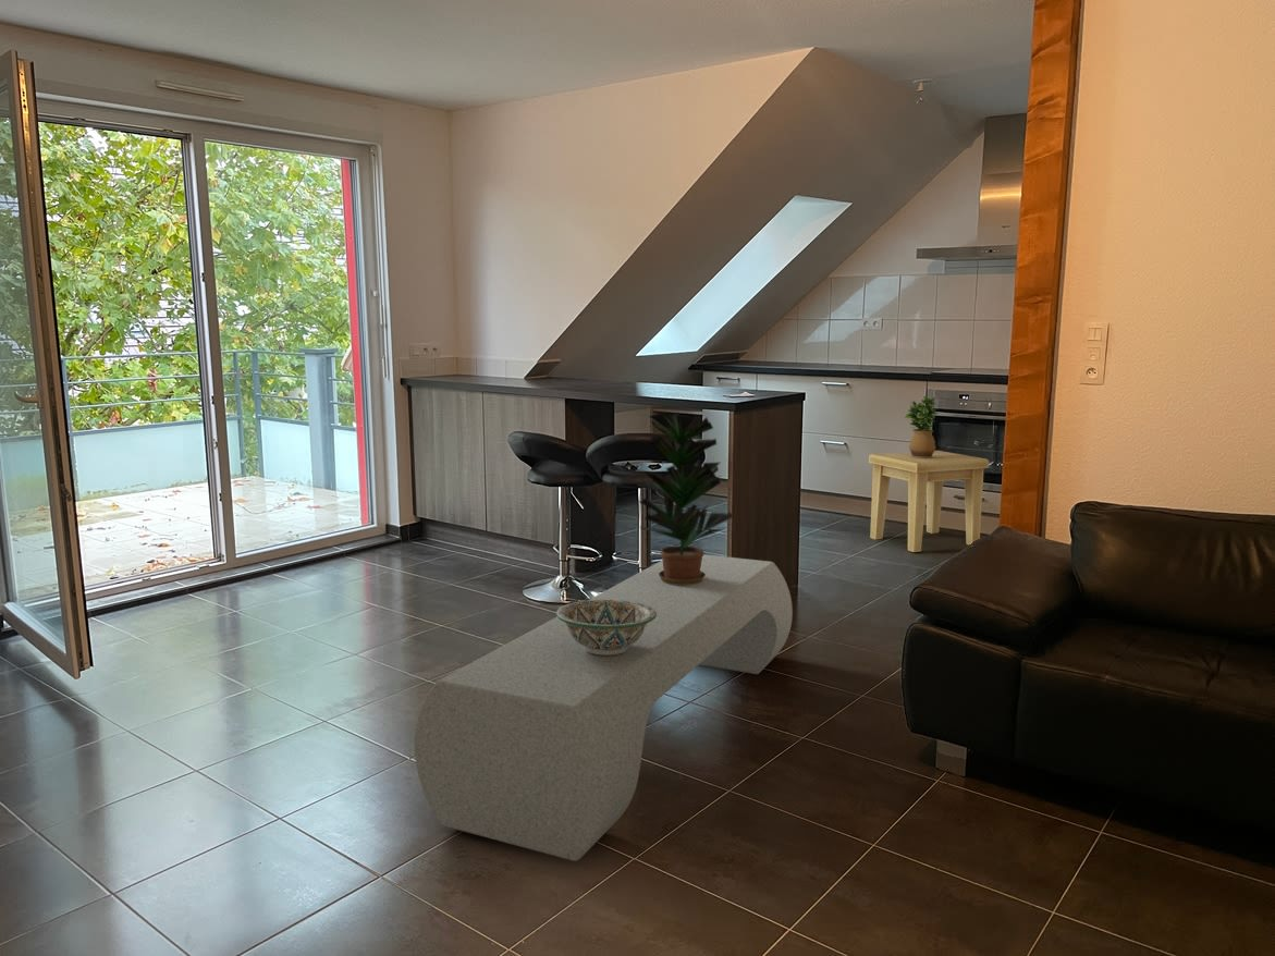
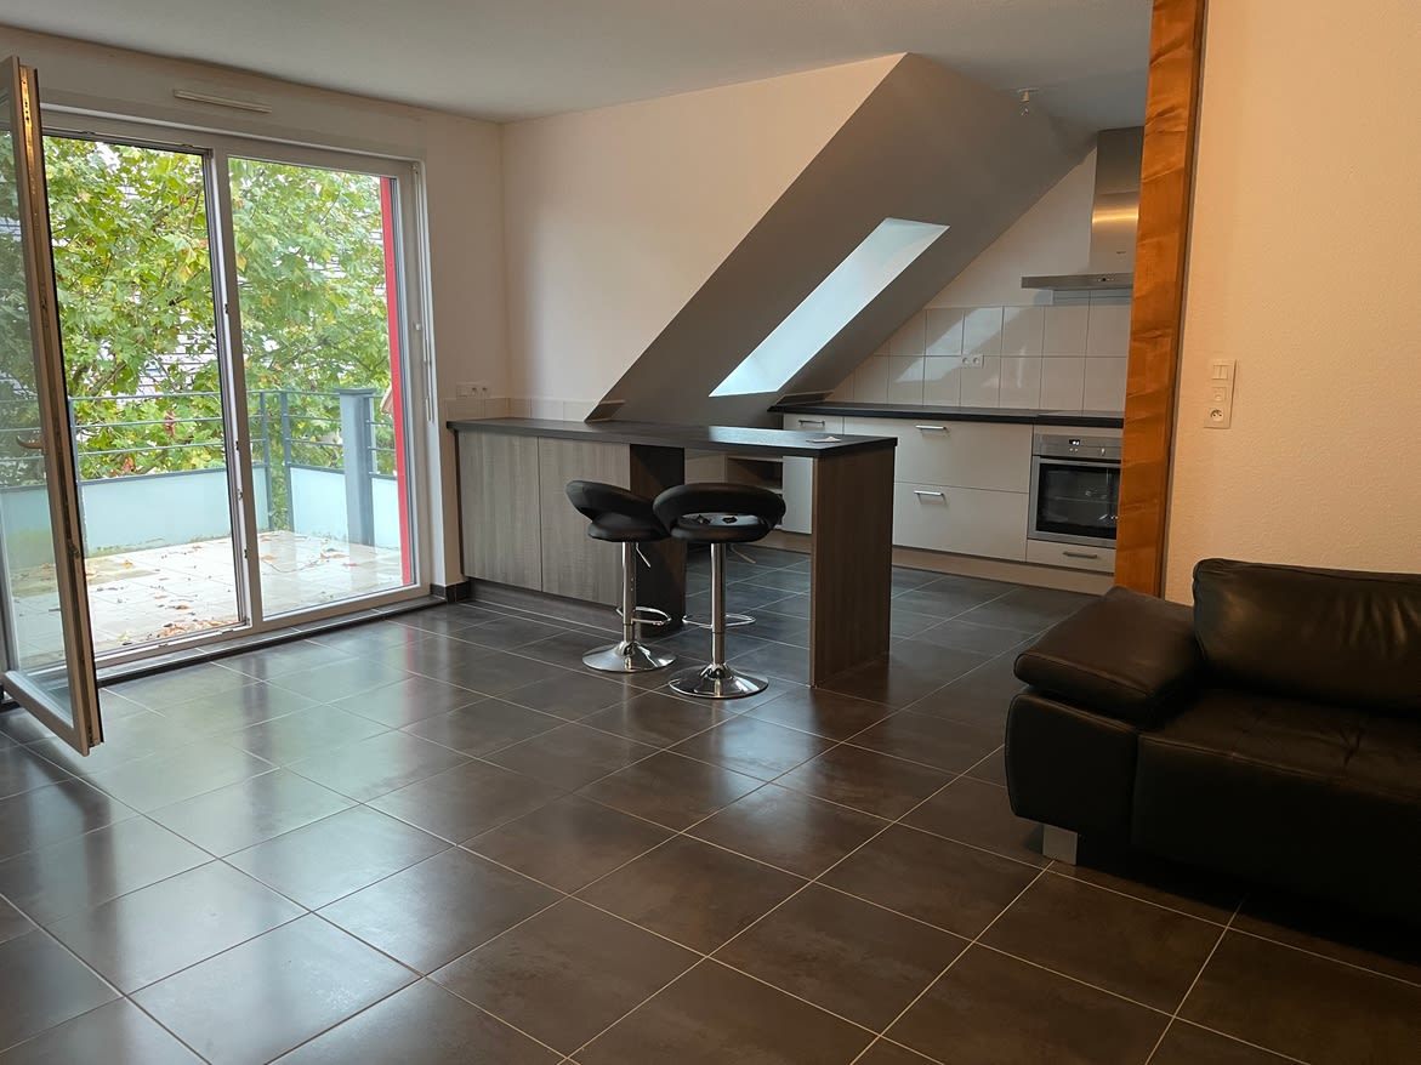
- potted plant (922, 426)
- decorative bowl (606, 628)
- potted plant (674, 495)
- bench (639, 667)
- side table (924, 499)
